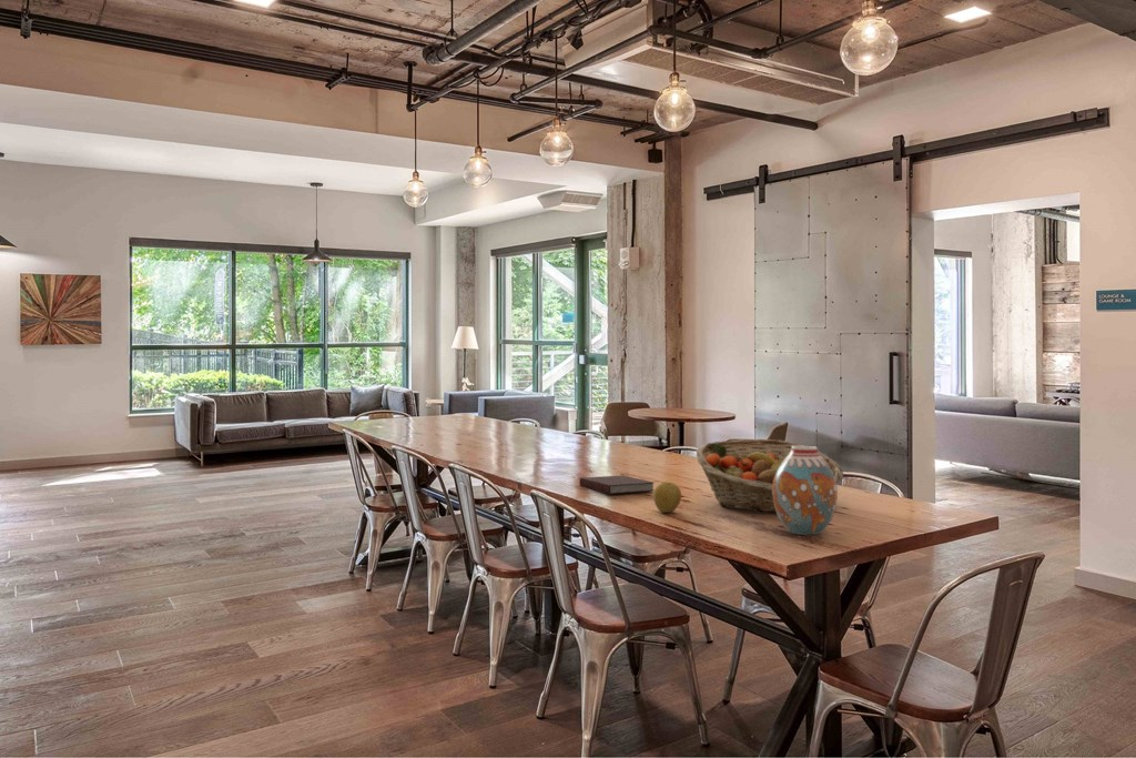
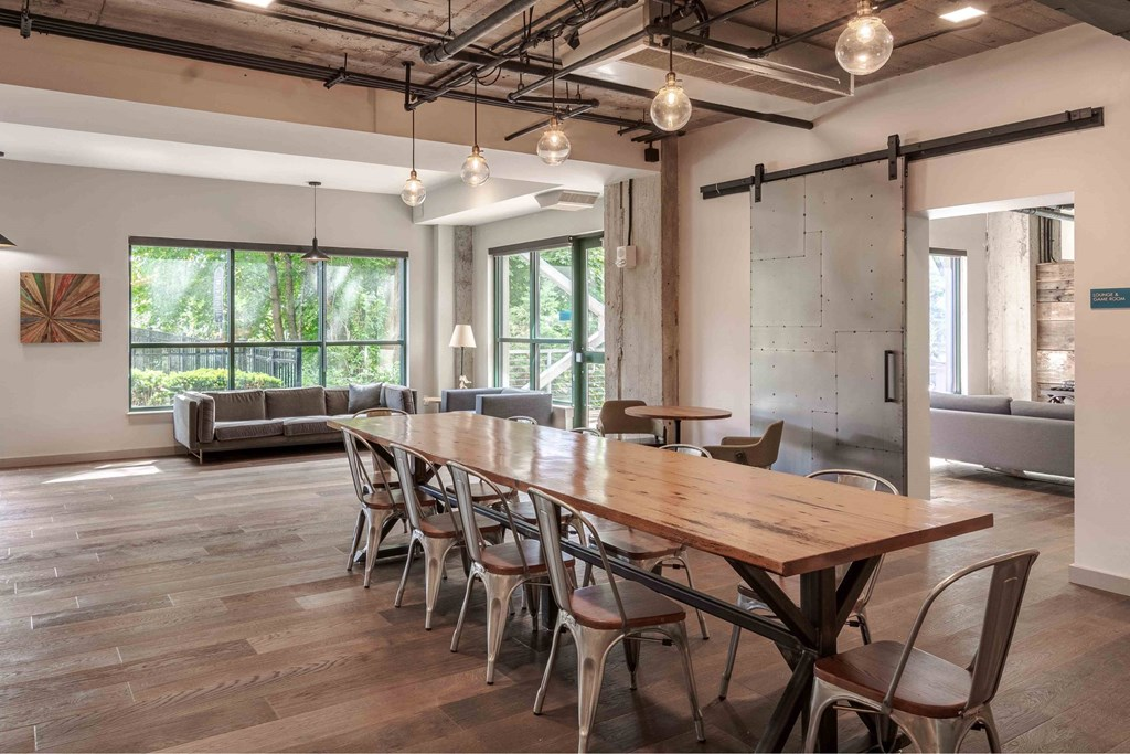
- fruit basket (768, 473)
- notebook (616, 484)
- fruit (667, 496)
- vase (804, 489)
